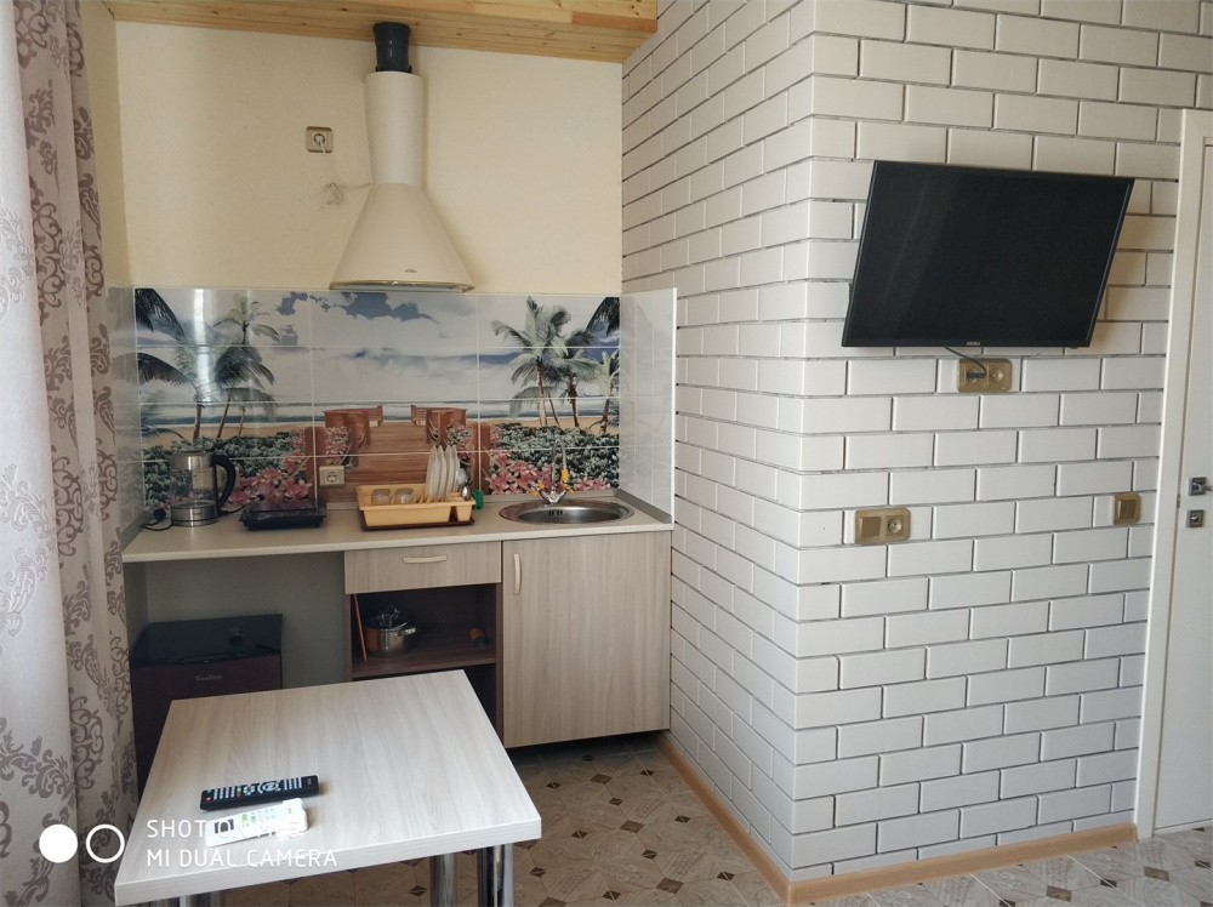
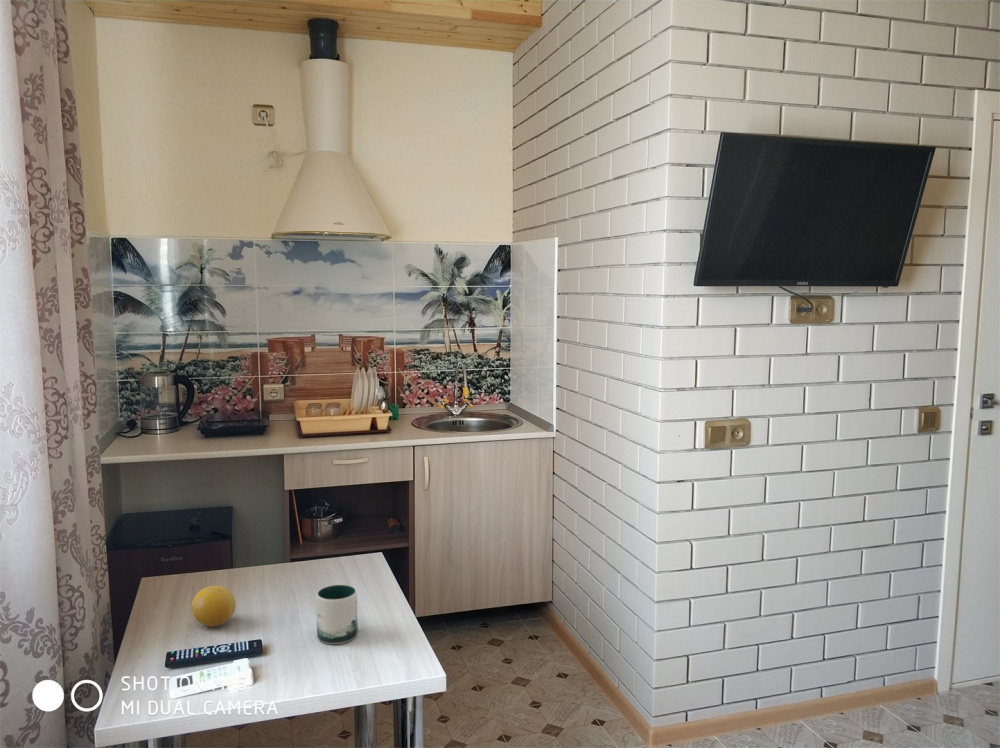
+ mug (337, 610)
+ fruit (213, 605)
